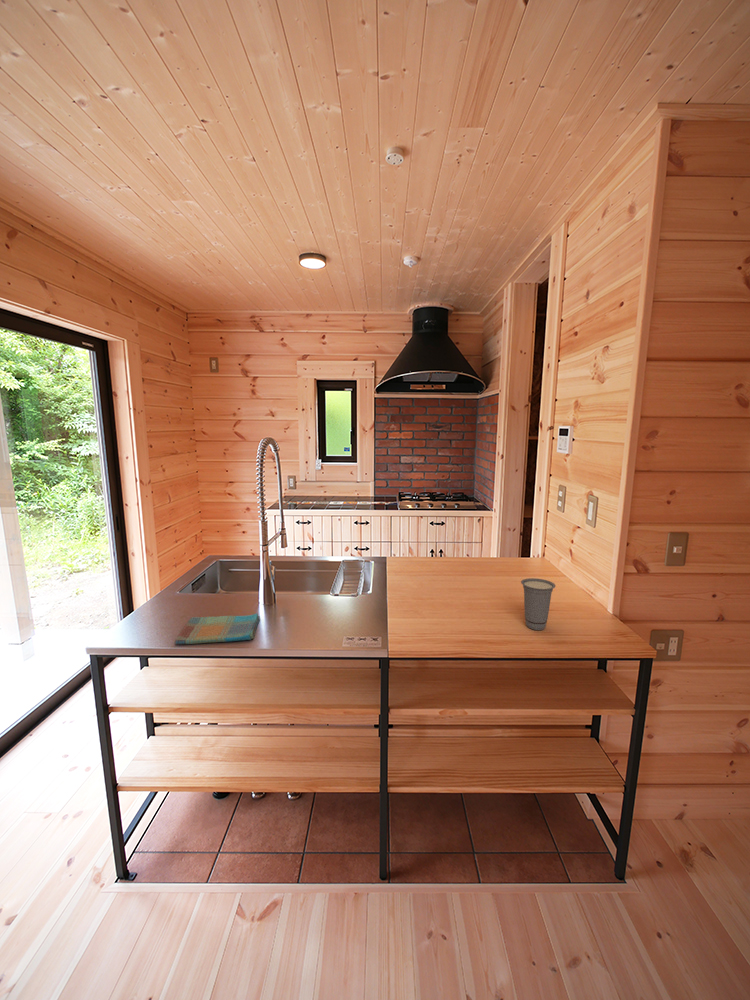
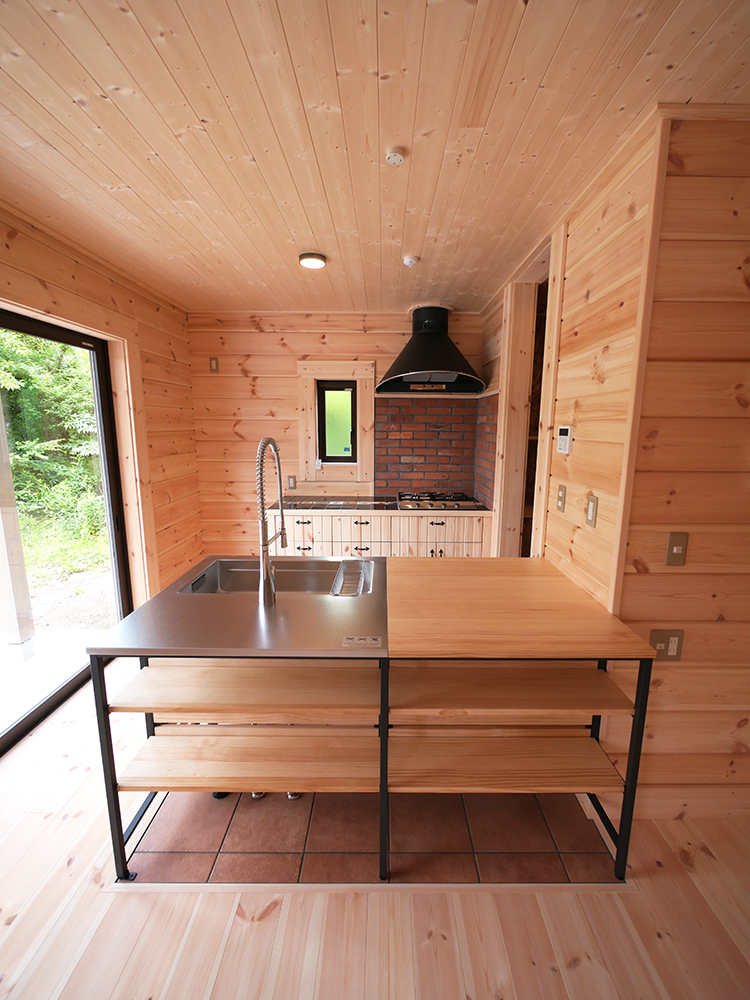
- cup (536, 605)
- dish towel (220, 627)
